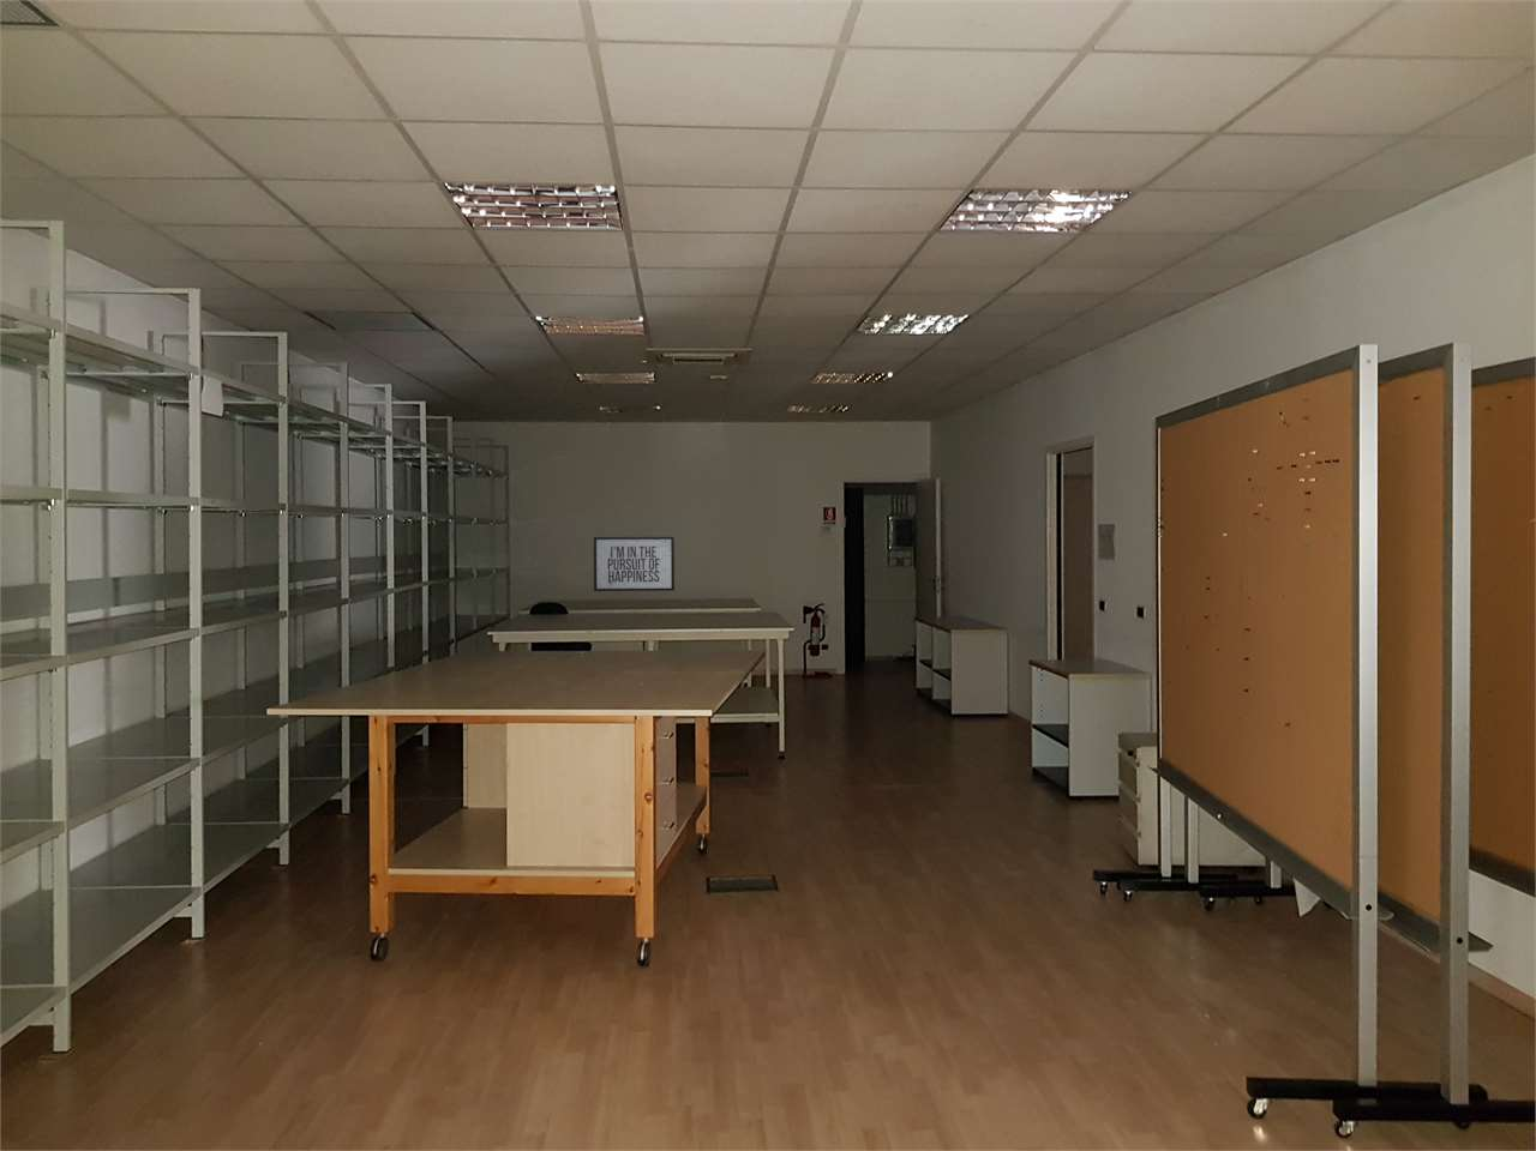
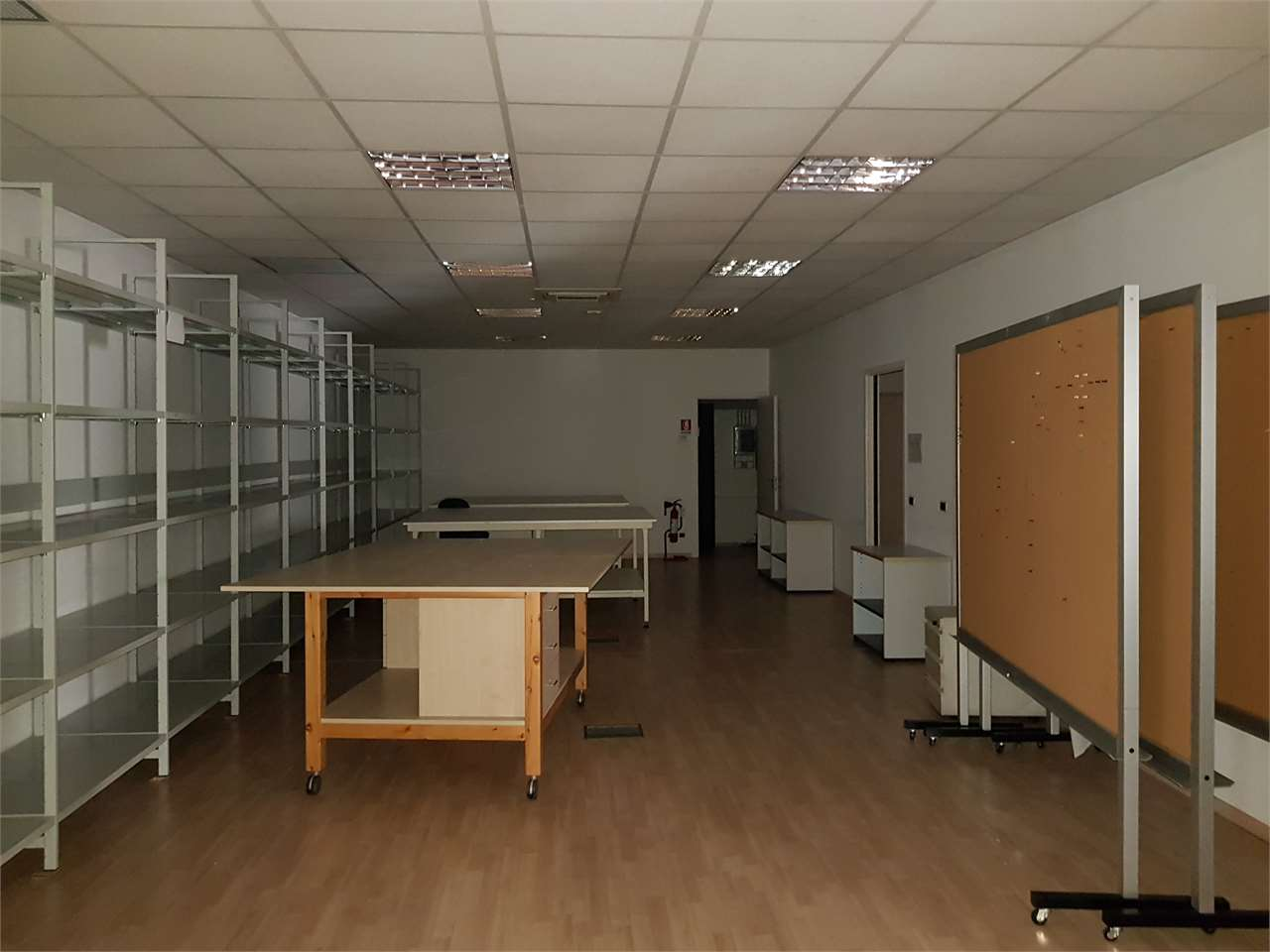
- mirror (634, 563)
